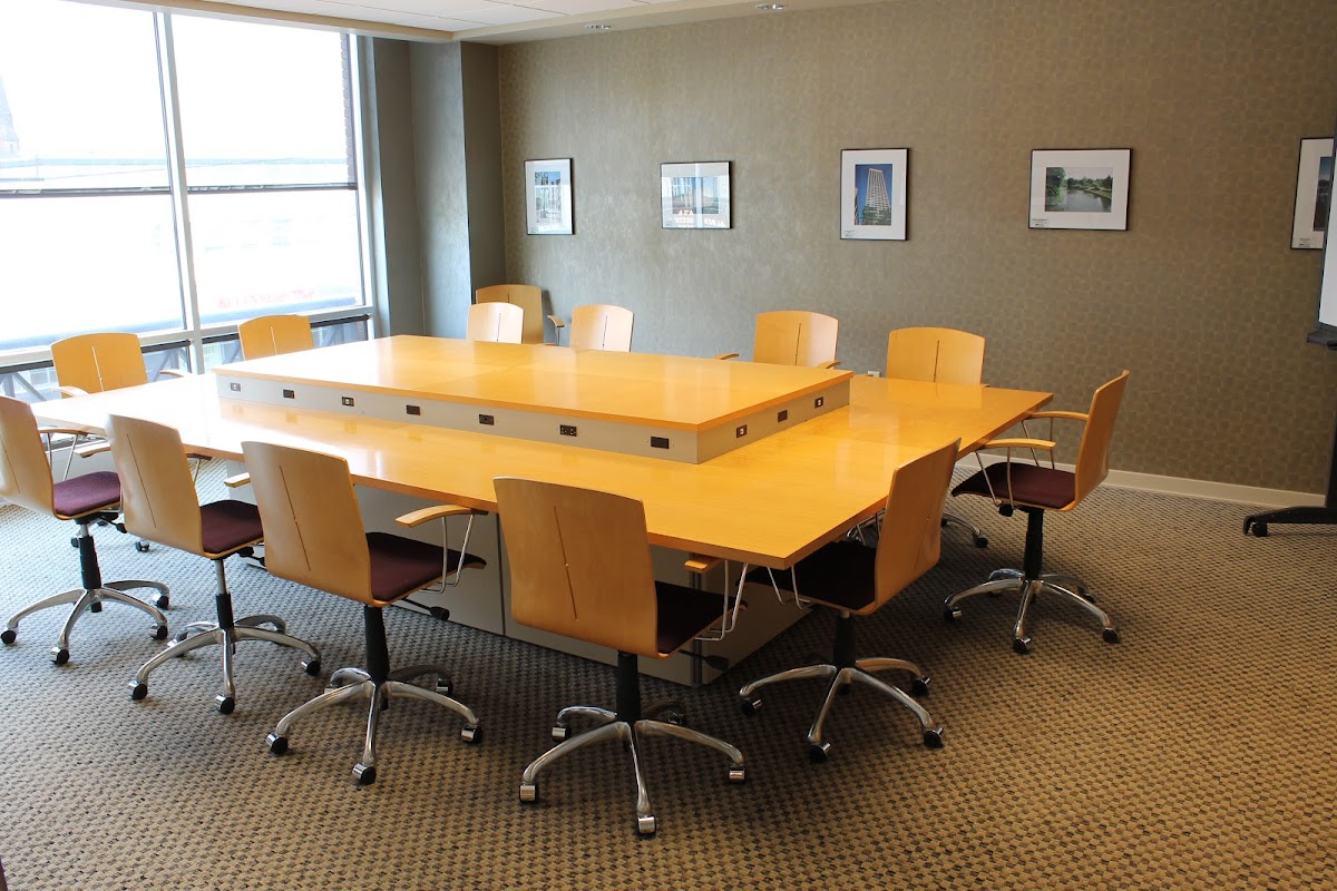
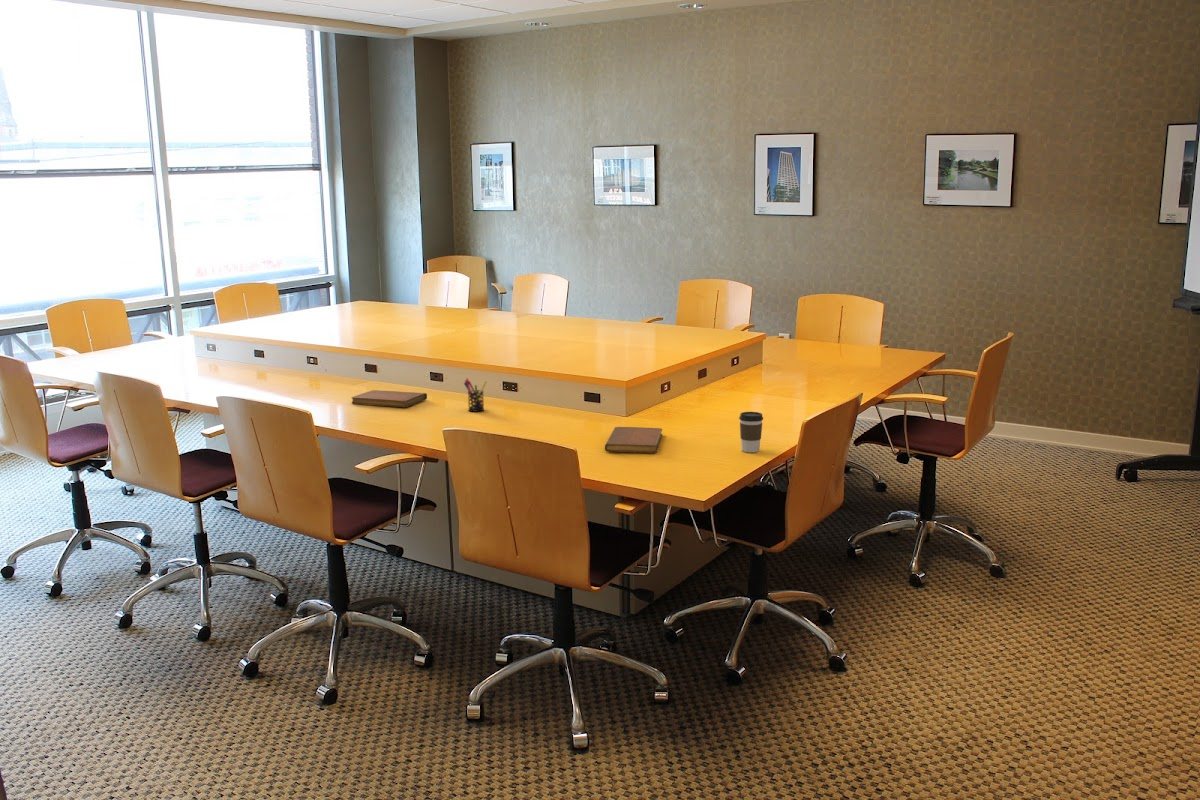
+ notebook (389, 398)
+ coffee cup (750, 432)
+ pen holder (474, 394)
+ notebook (634, 439)
